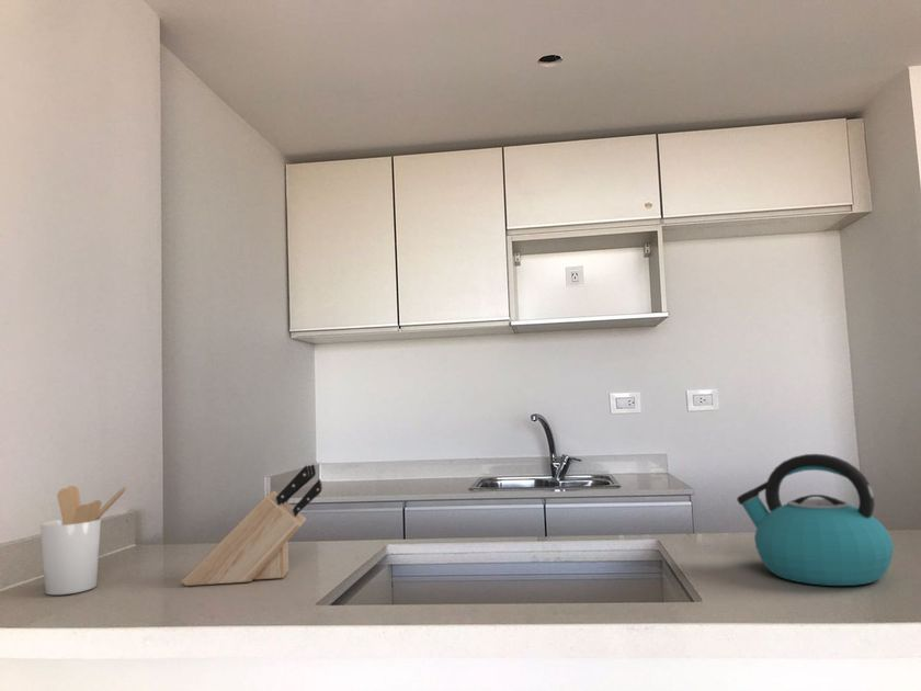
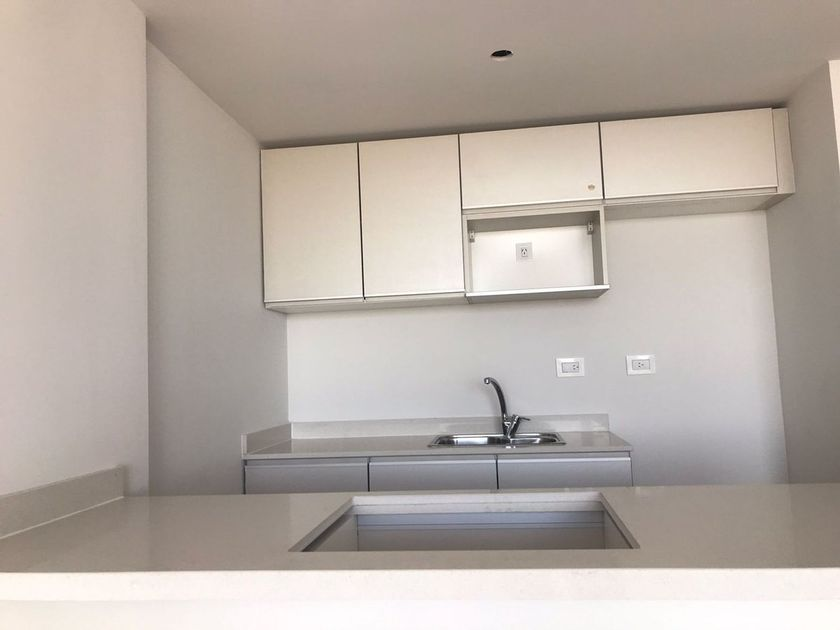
- knife block (255, 521)
- kettle (809, 512)
- utensil holder (87, 535)
